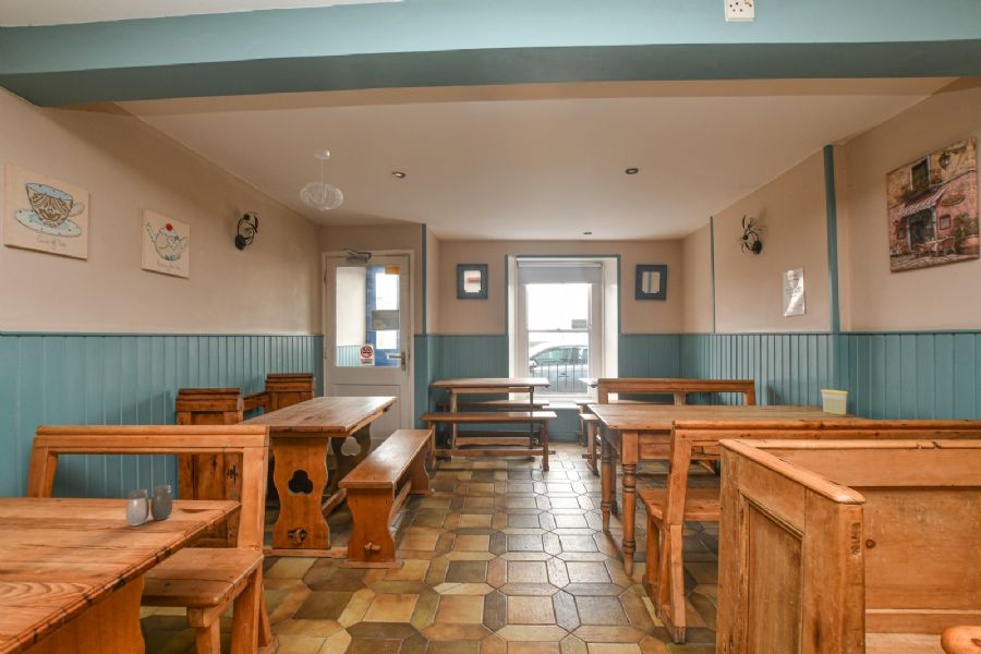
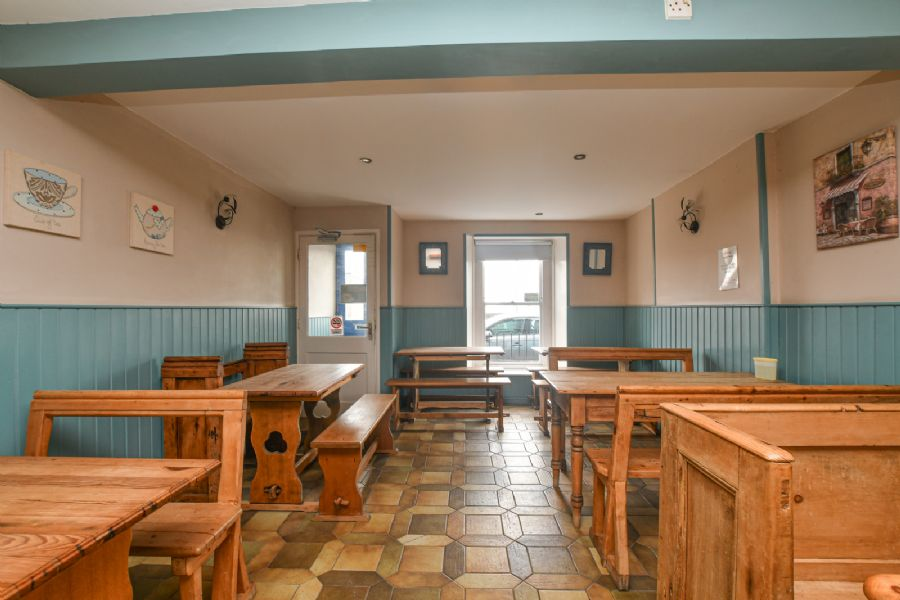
- salt and pepper shaker (150, 504)
- pendant light (322, 181)
